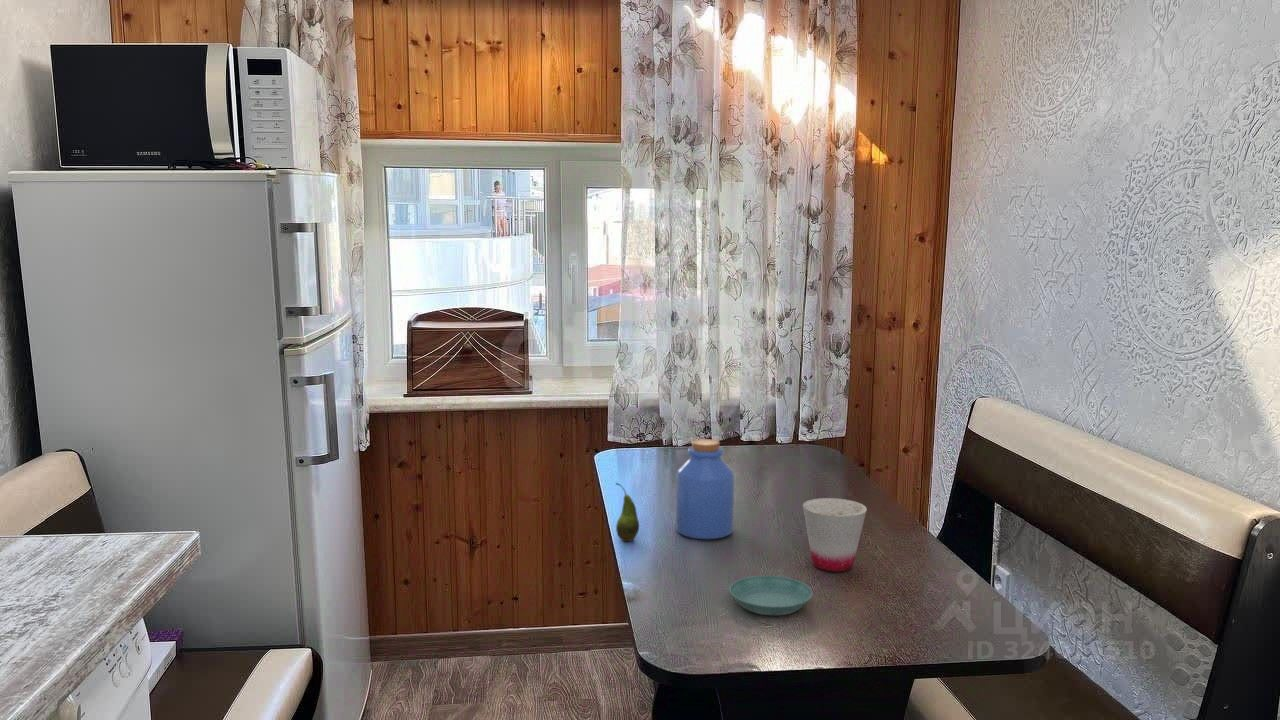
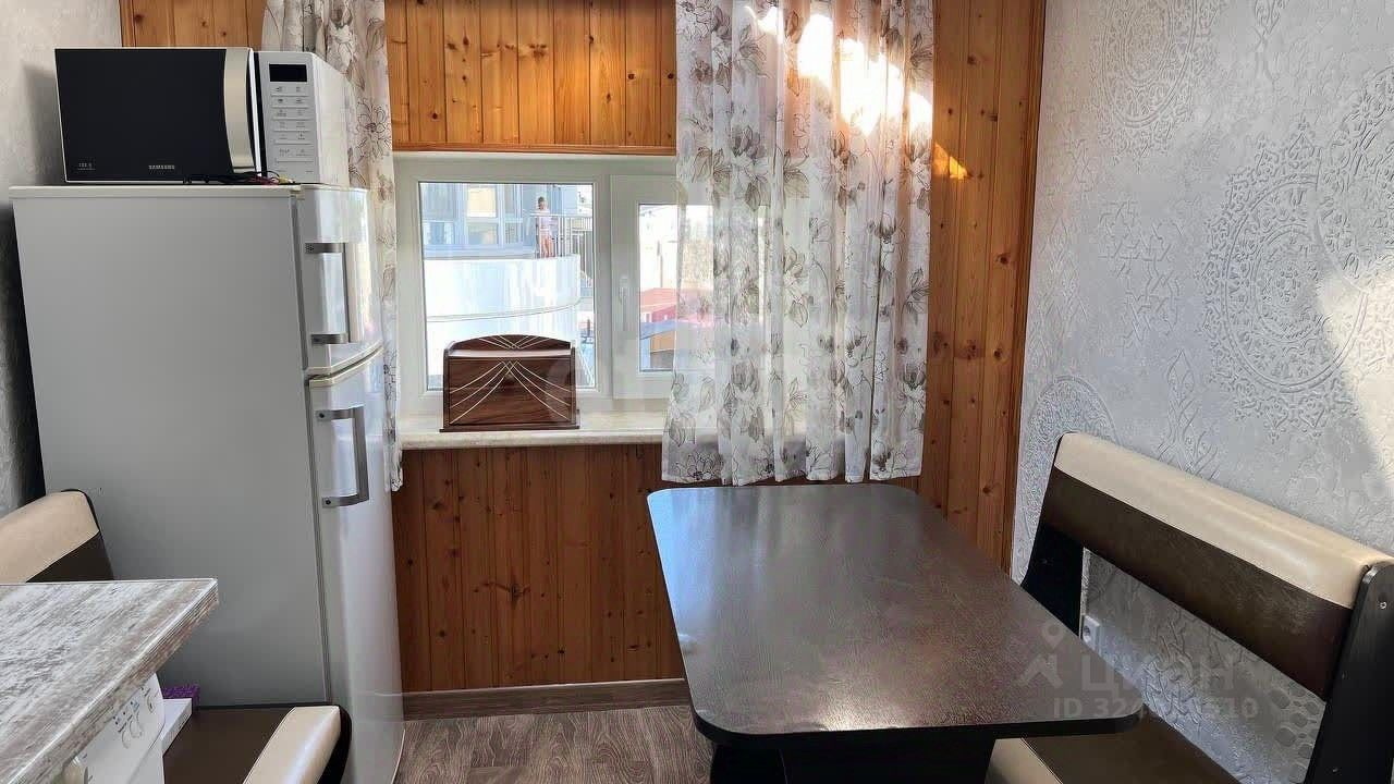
- jar (705, 486)
- fruit (627, 512)
- cup (833, 536)
- saucer (770, 597)
